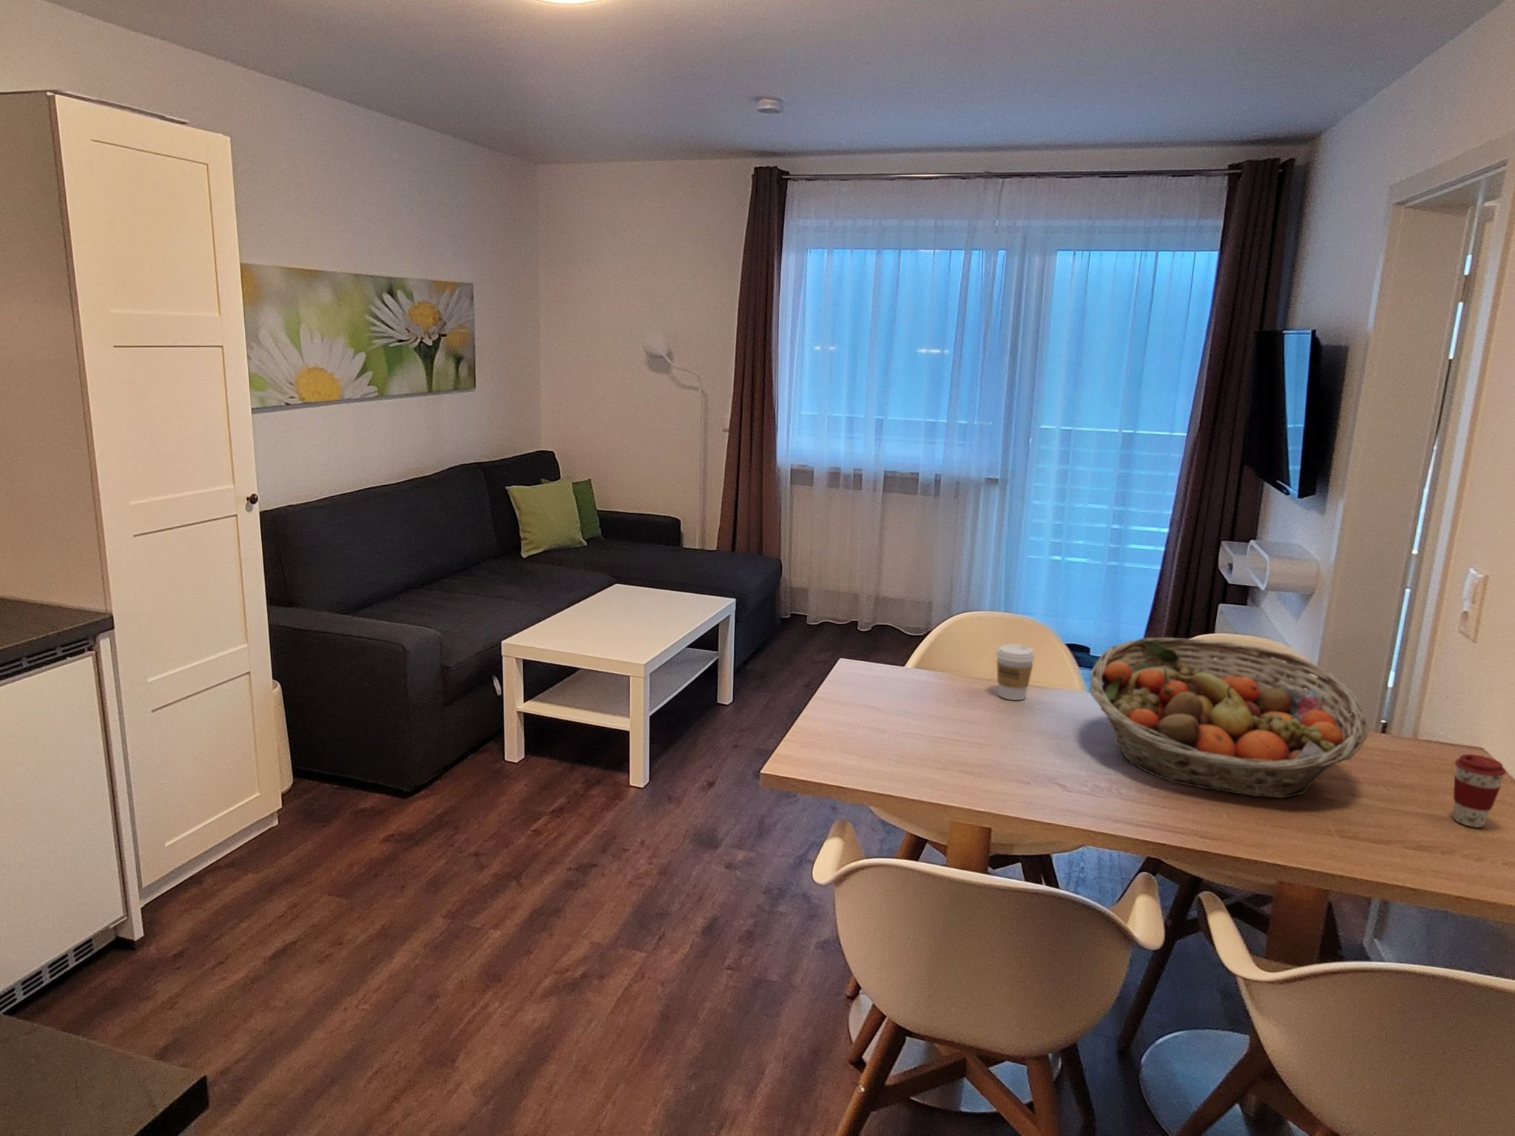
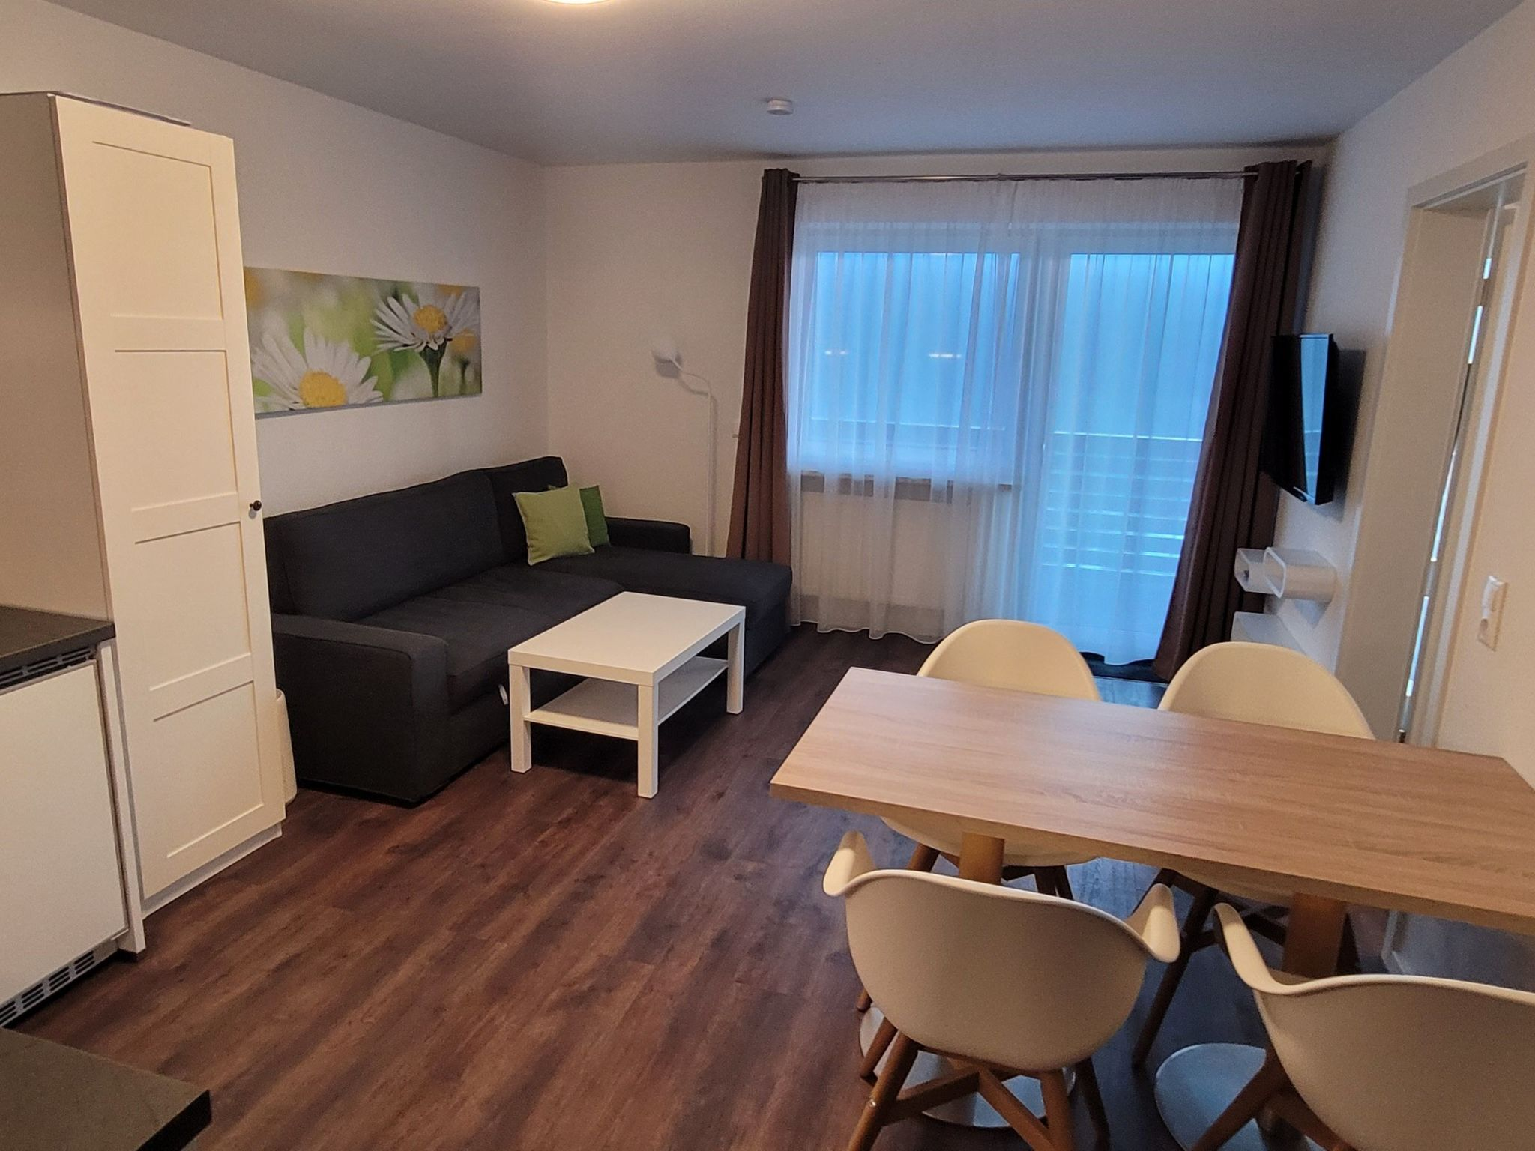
- fruit basket (1219, 712)
- coffee cup (1476, 791)
- coffee cup (1014, 672)
